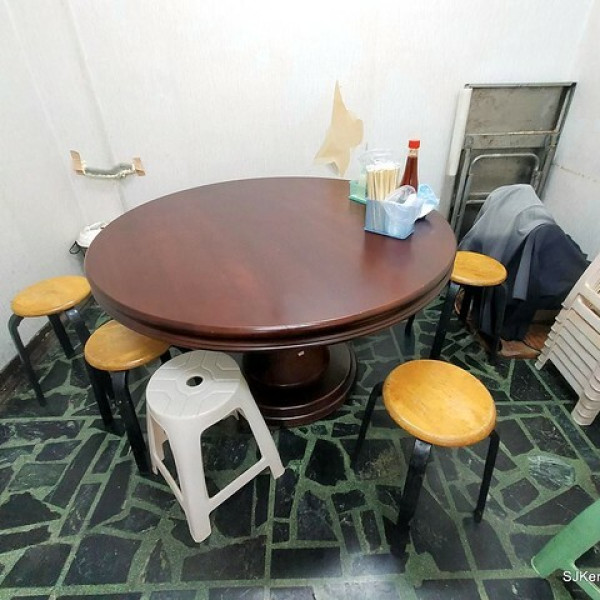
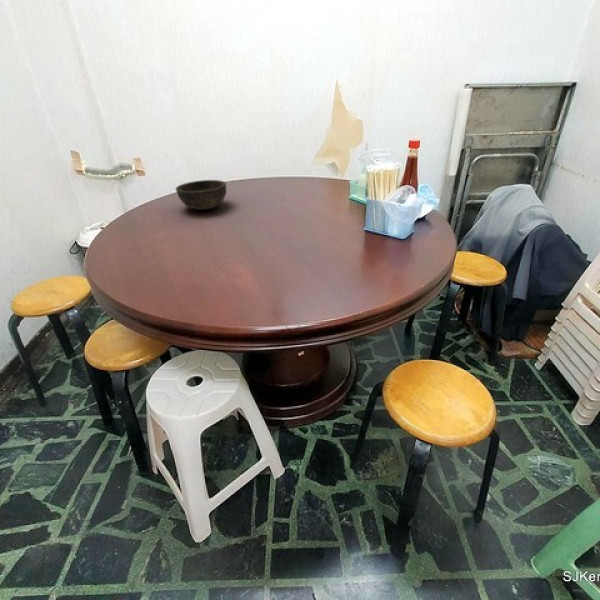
+ bowl (203, 197)
